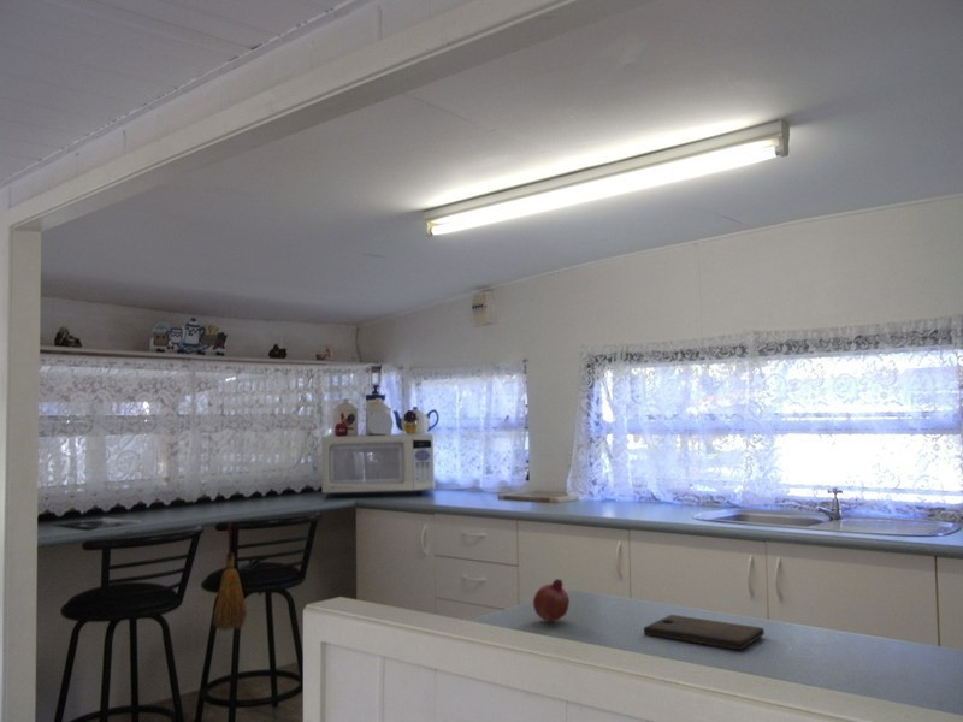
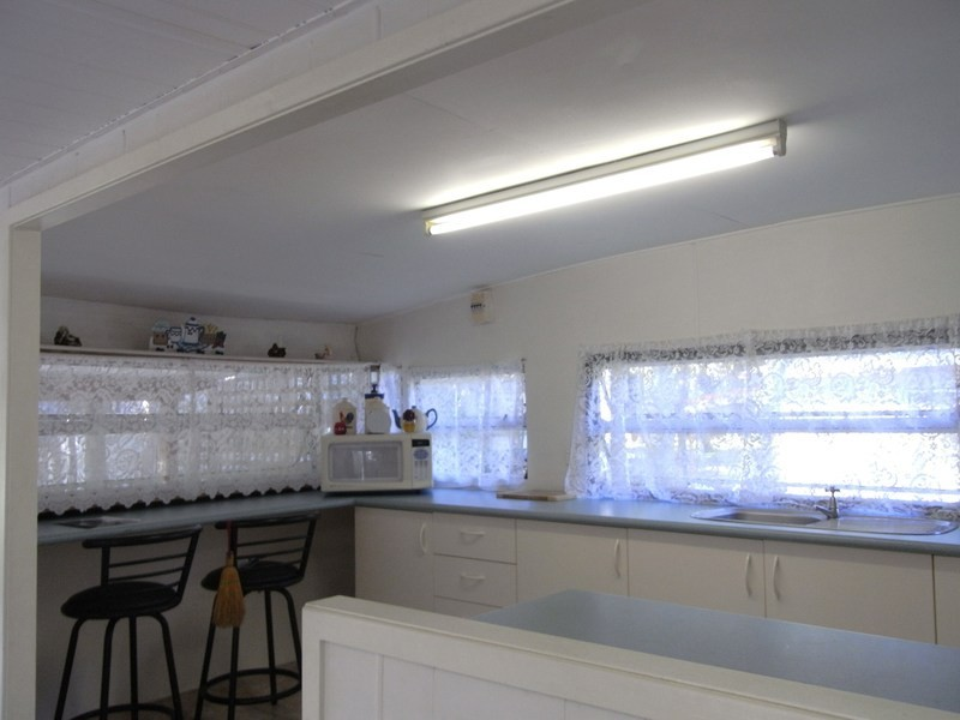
- fruit (550, 599)
- cutting board (703, 631)
